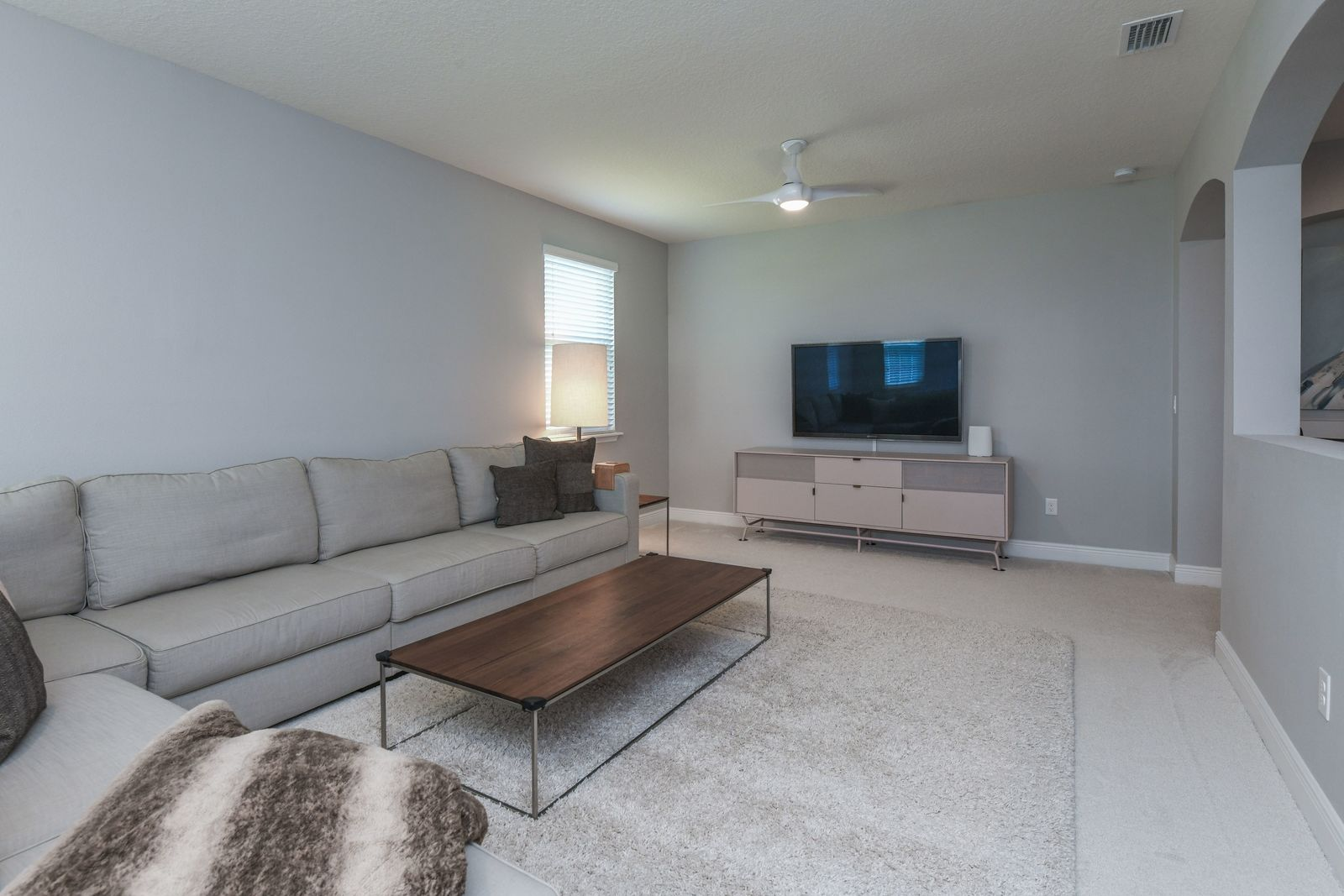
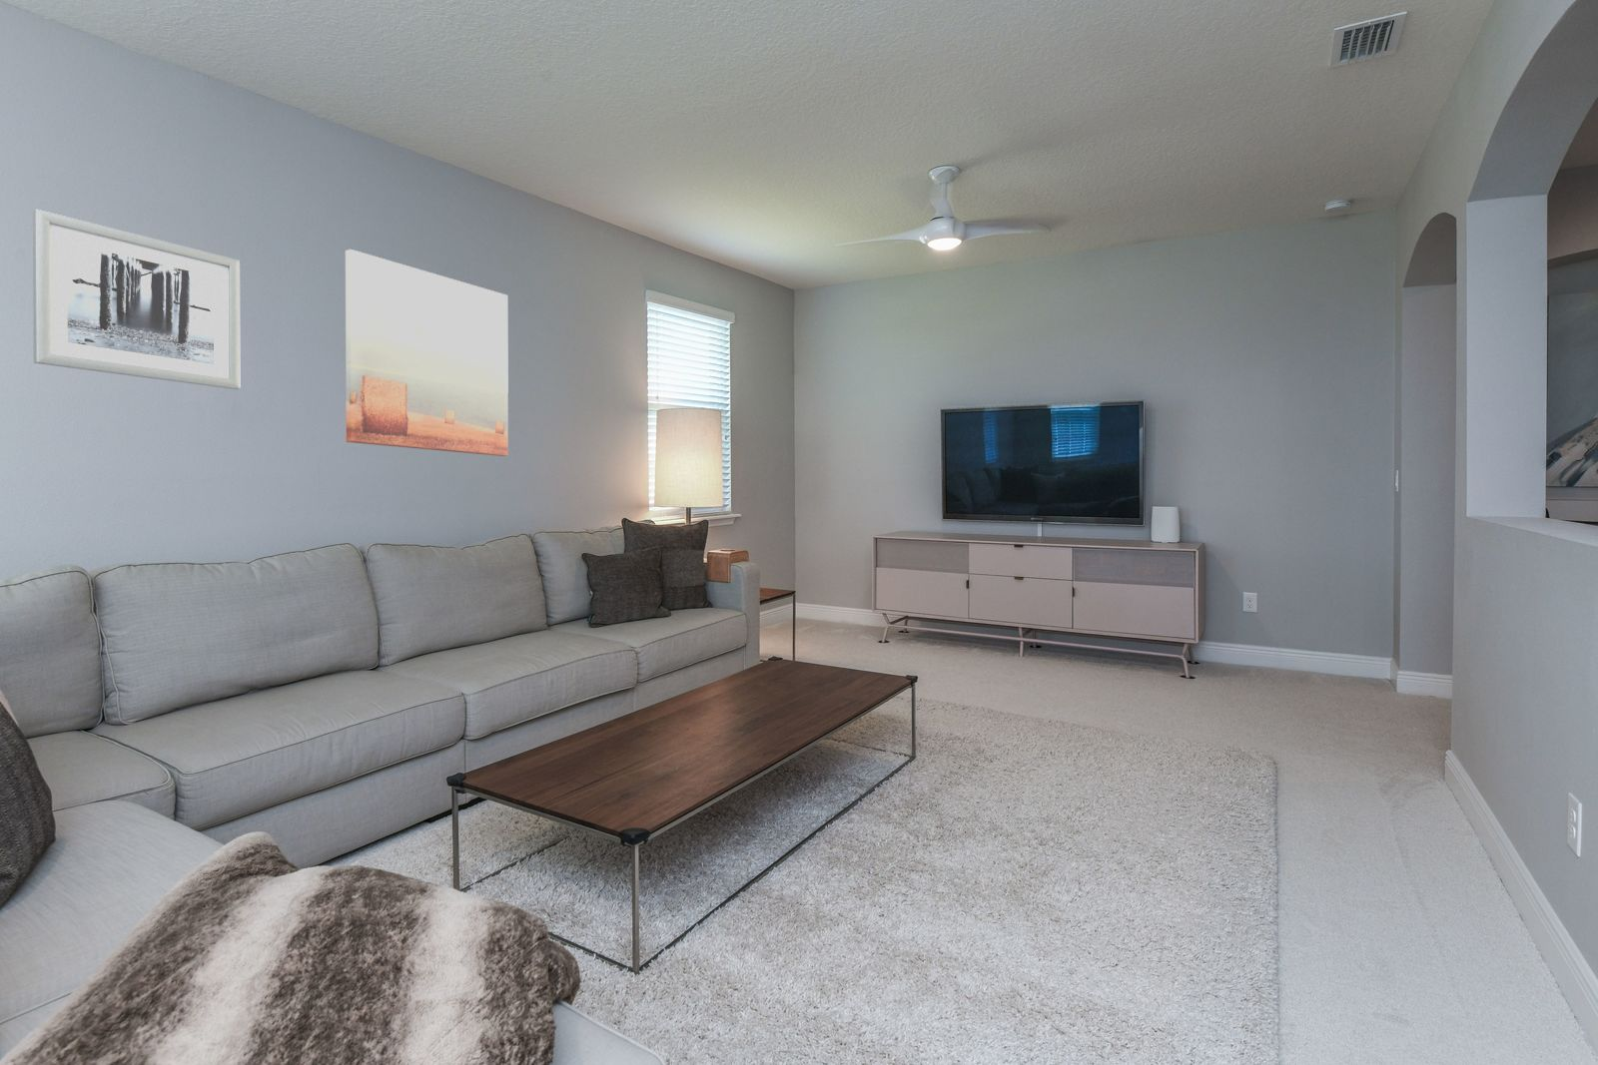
+ wall art (434, 363)
+ wall art (145, 307)
